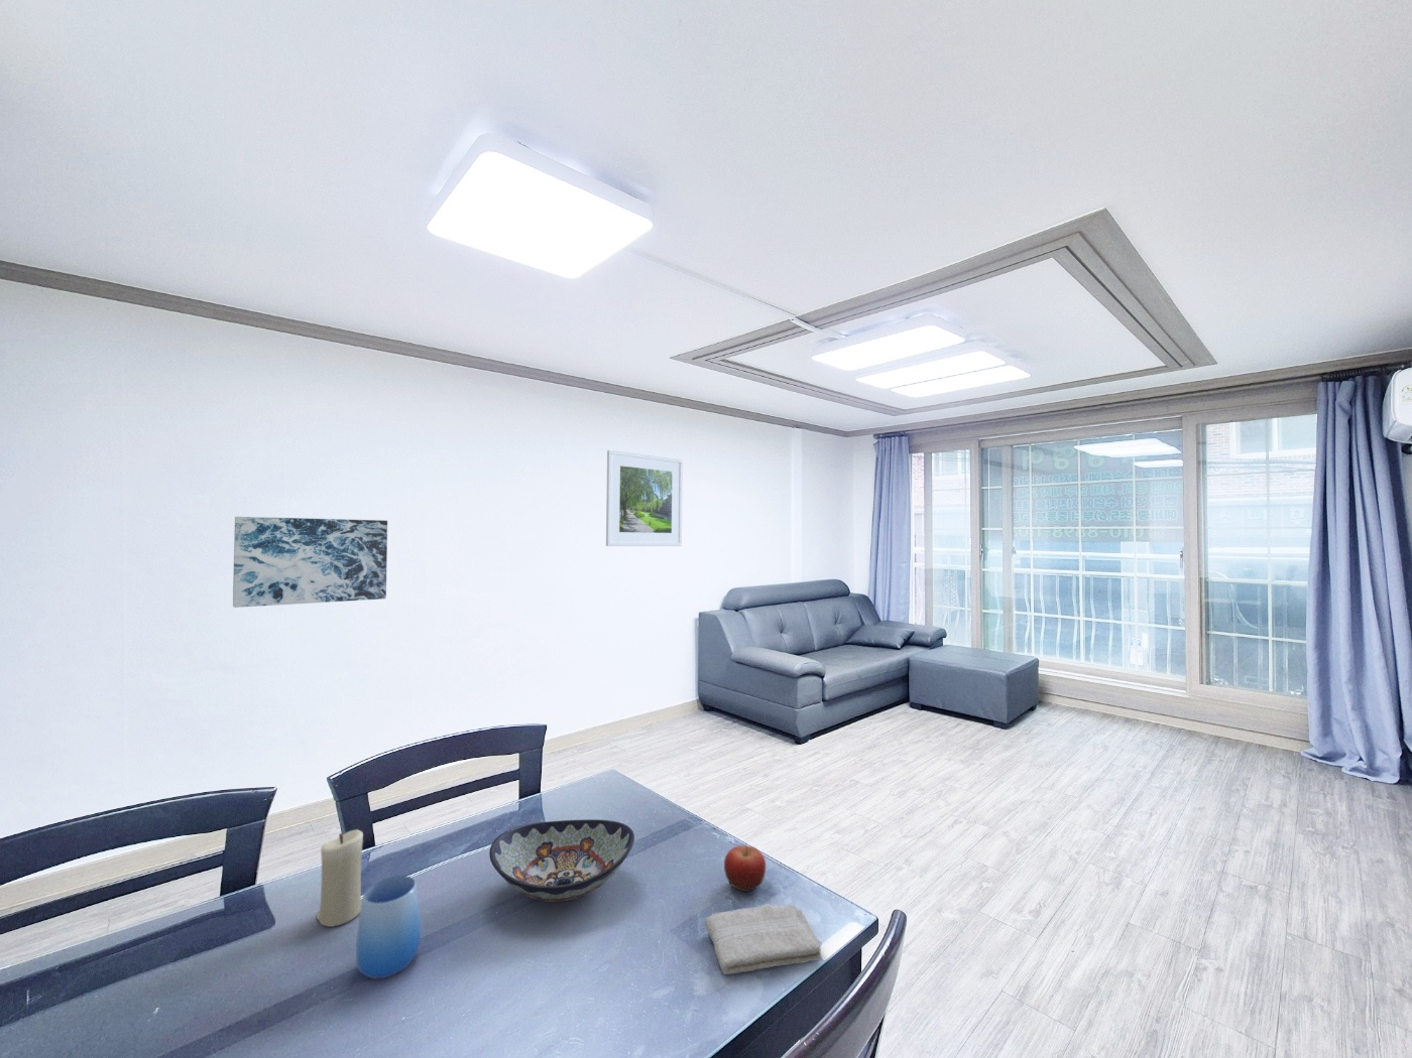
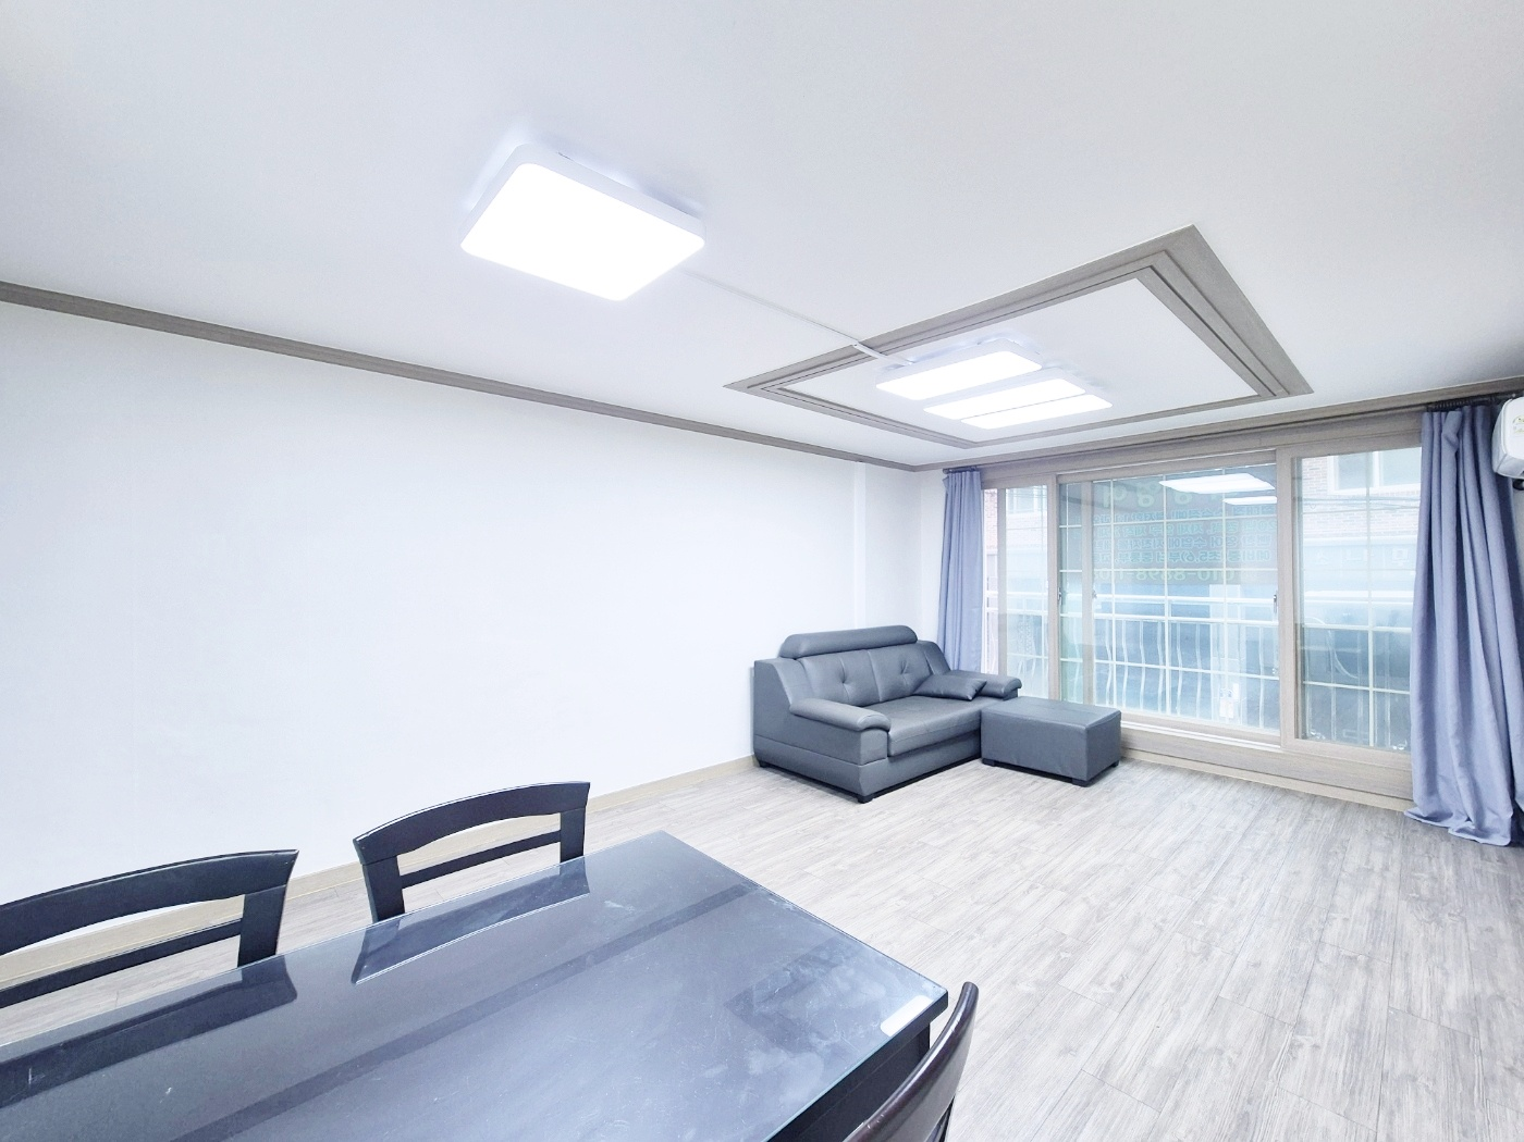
- wall art (315, 560)
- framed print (646, 500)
- fruit (744, 865)
- decorative bowl (563, 864)
- cup (389, 925)
- candle (339, 874)
- washcloth (763, 936)
